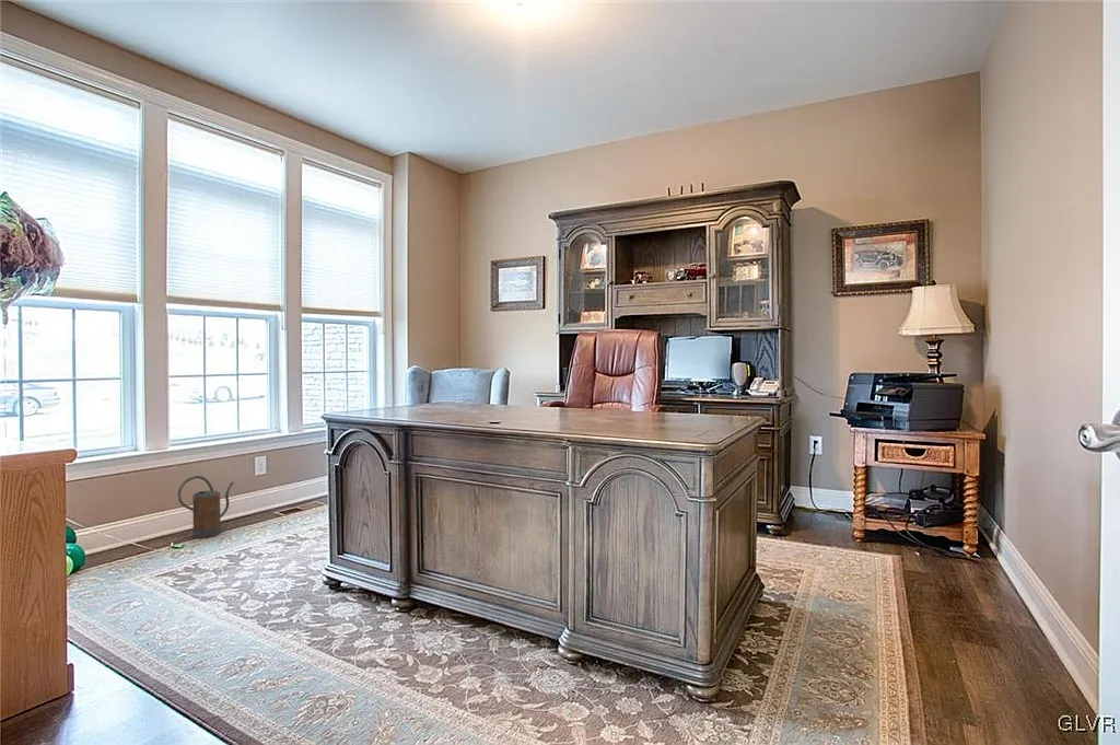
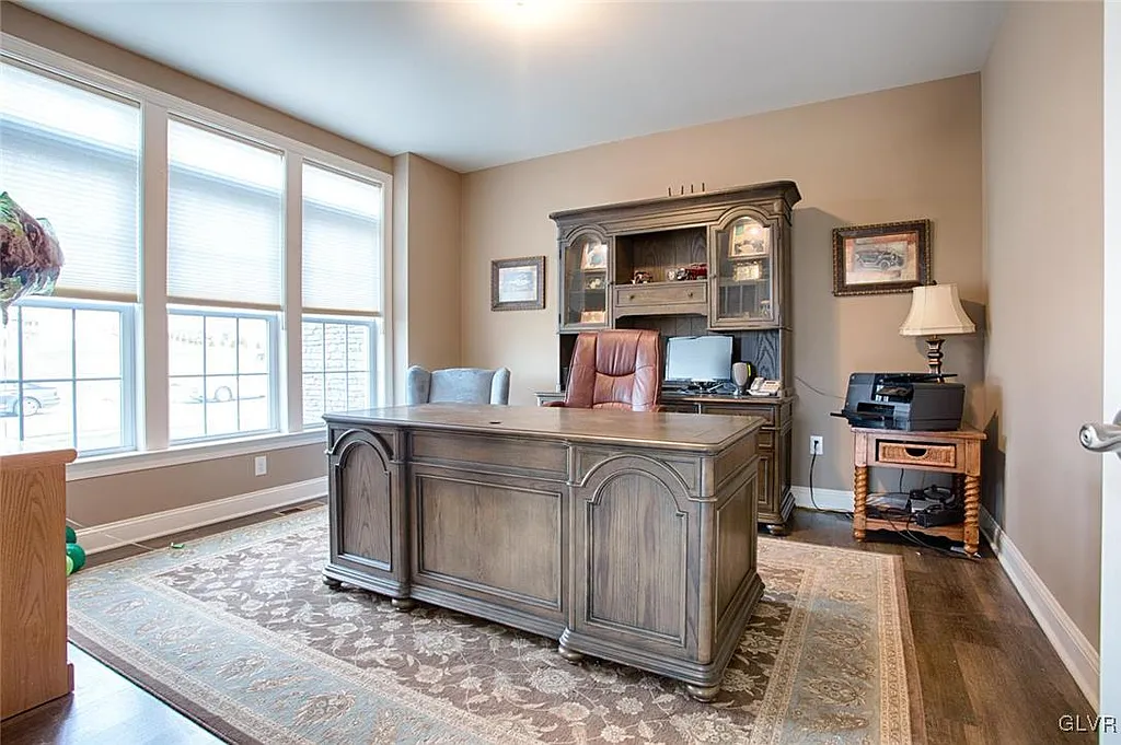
- watering can (207, 503)
